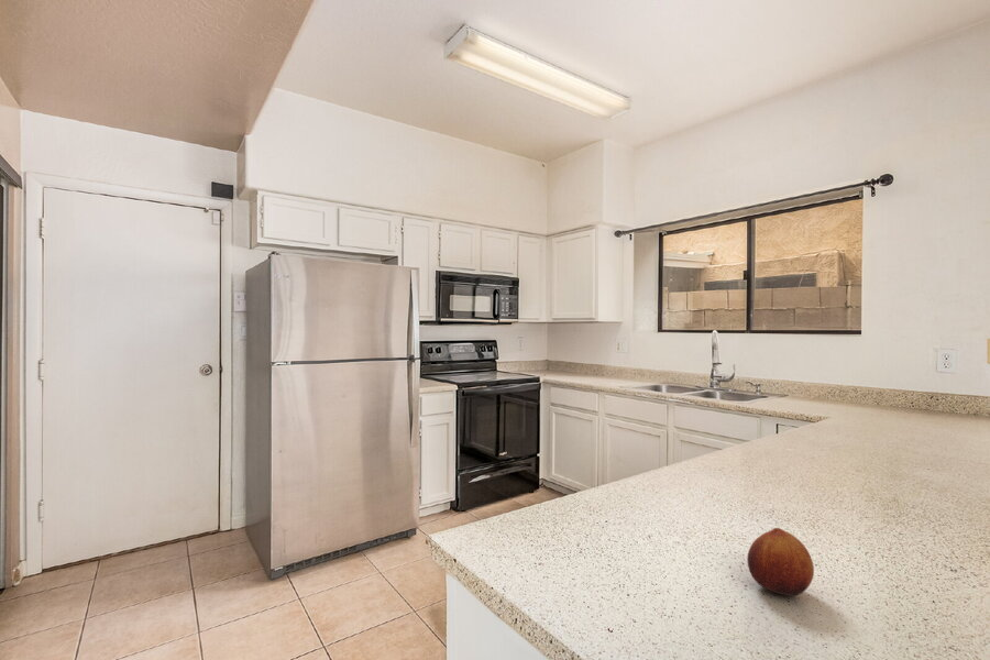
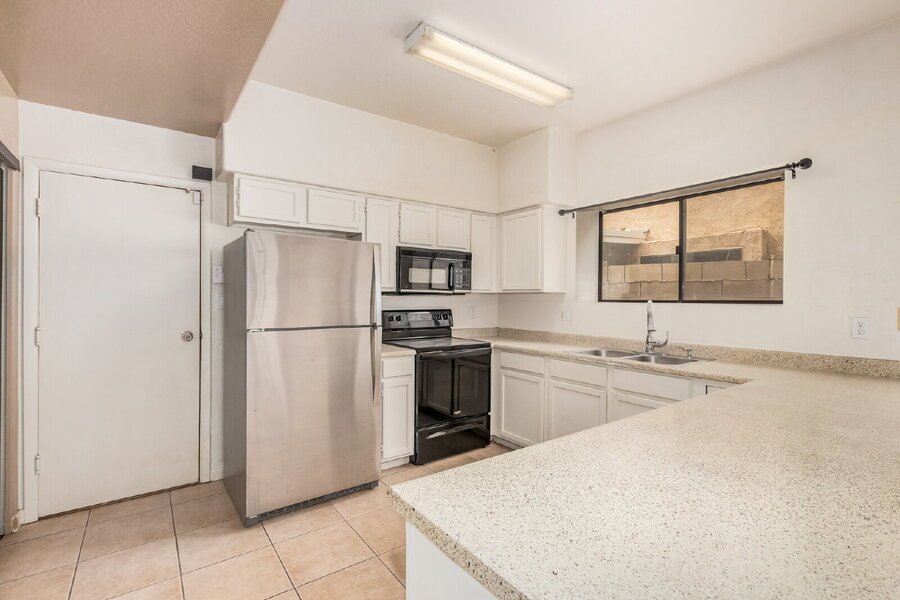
- fruit (779, 560)
